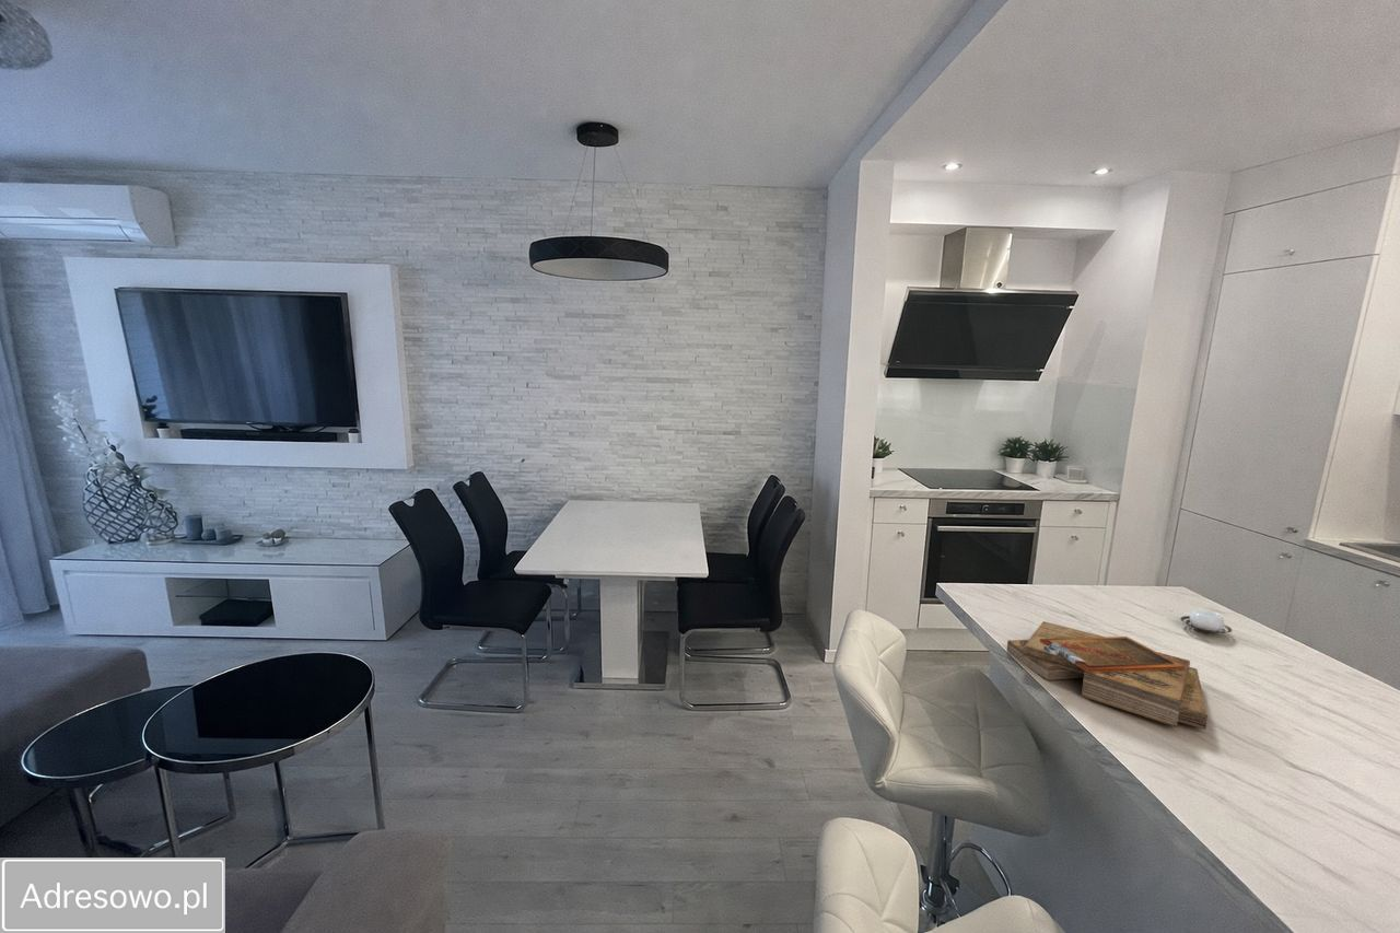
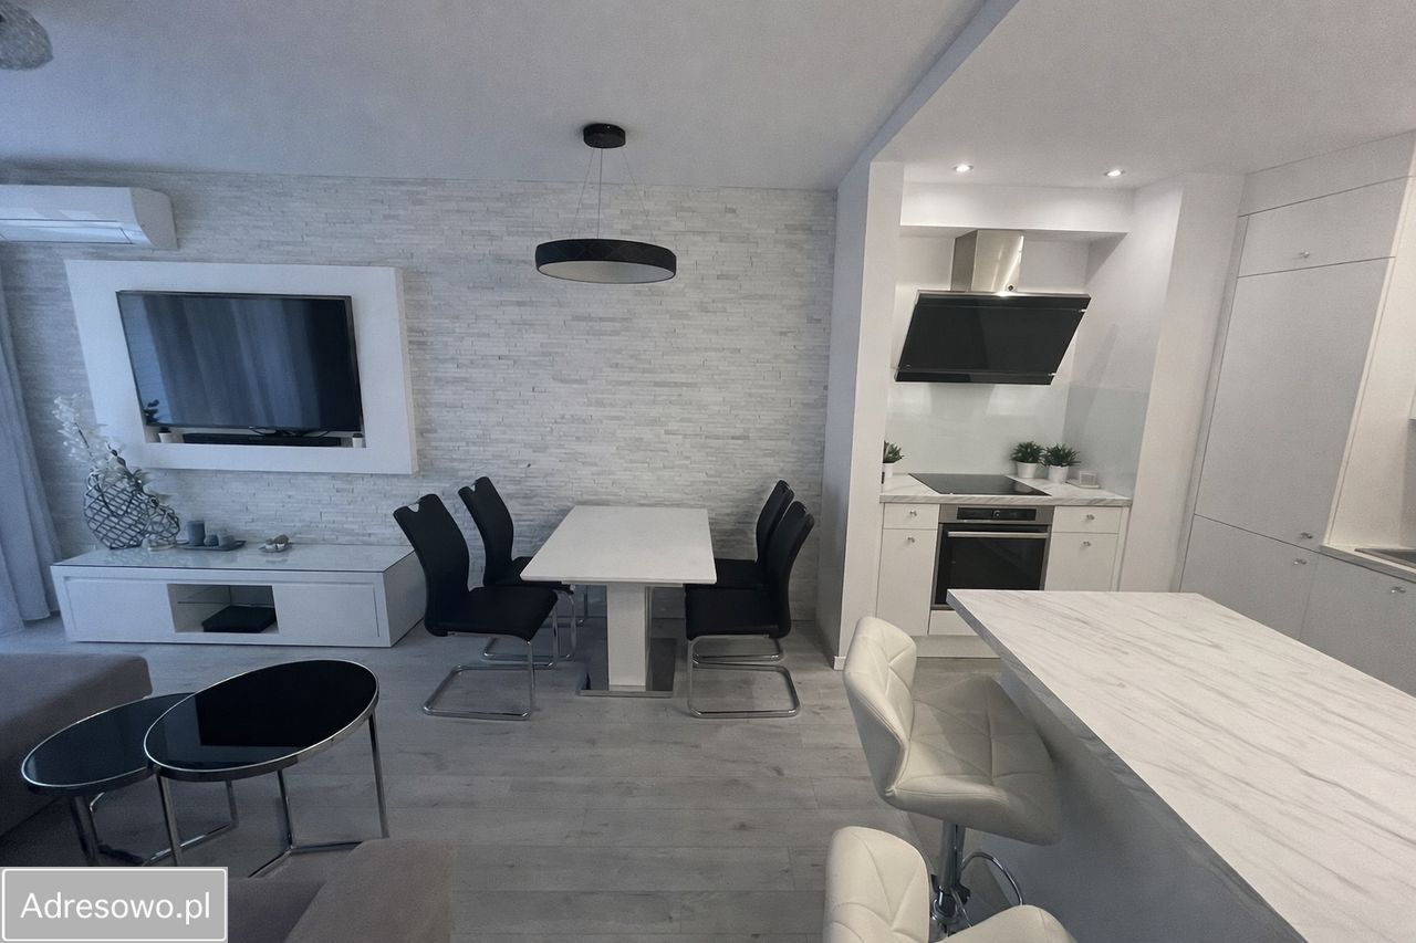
- clipboard (1115, 663)
- cup (1205, 621)
